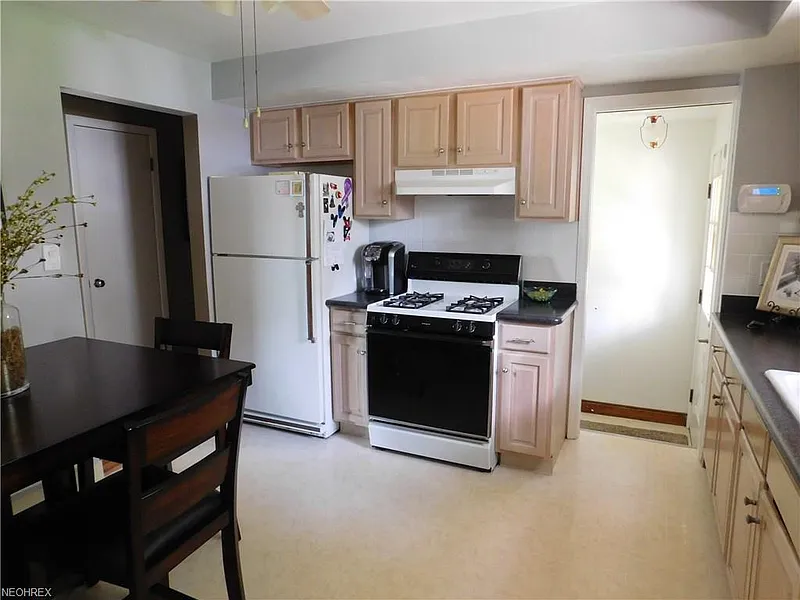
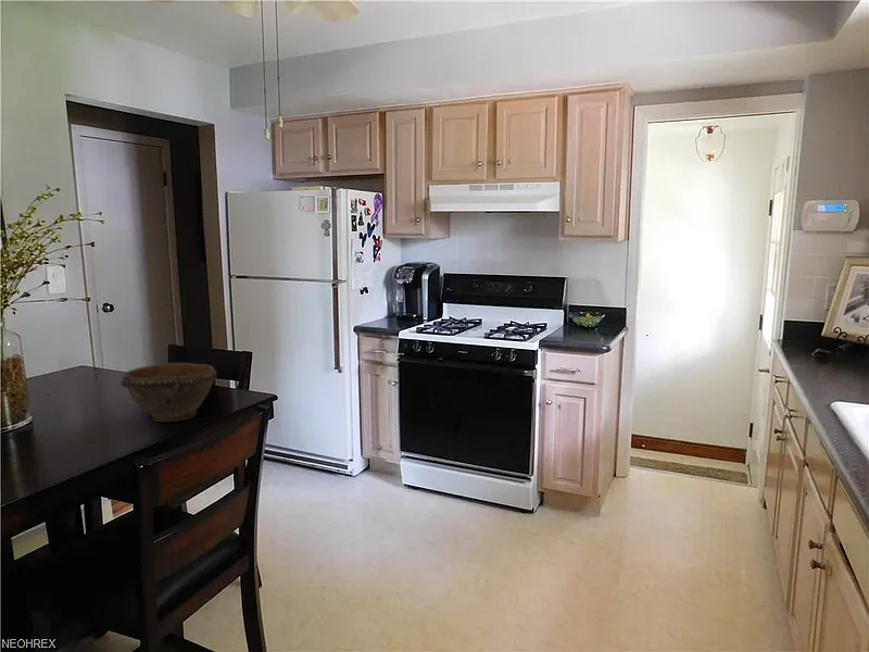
+ bowl (172, 392)
